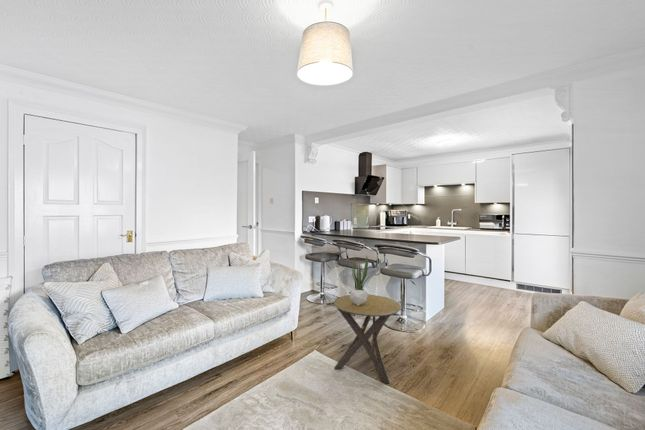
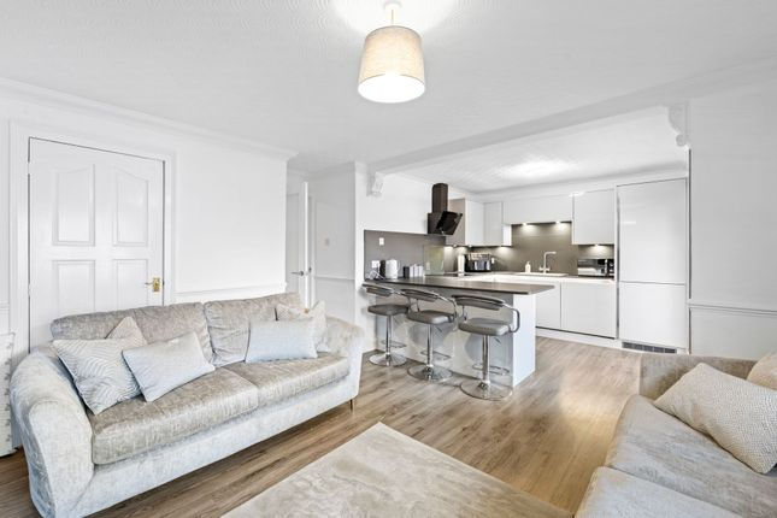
- side table (366, 335)
- potted plant (360, 279)
